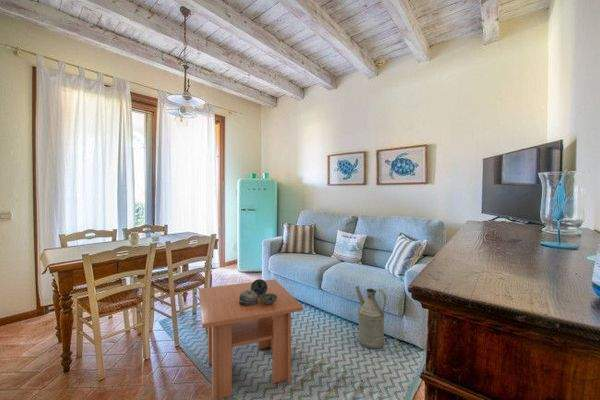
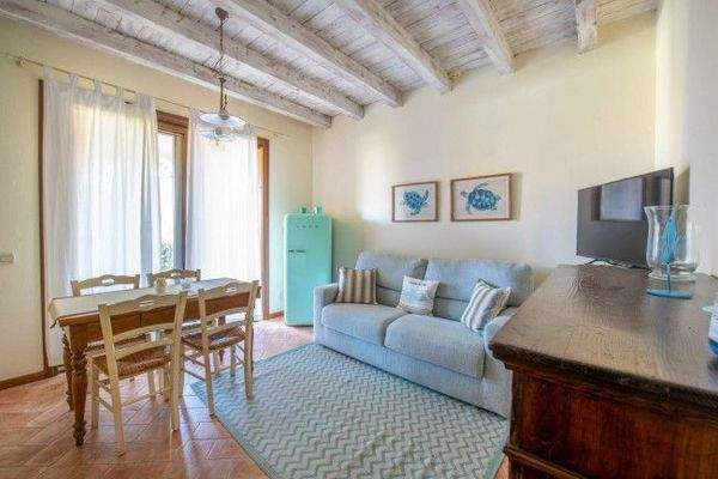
- decorative bowl (256, 292)
- coffee table (246, 332)
- watering can (369, 313)
